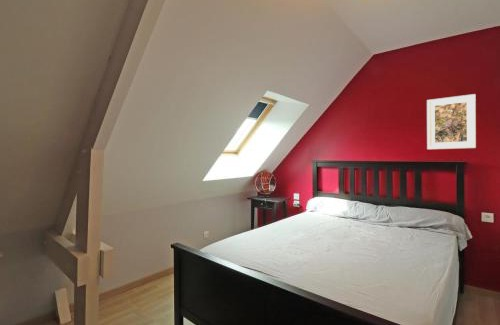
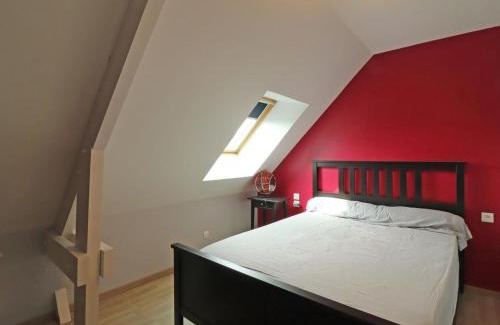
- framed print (450, 123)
